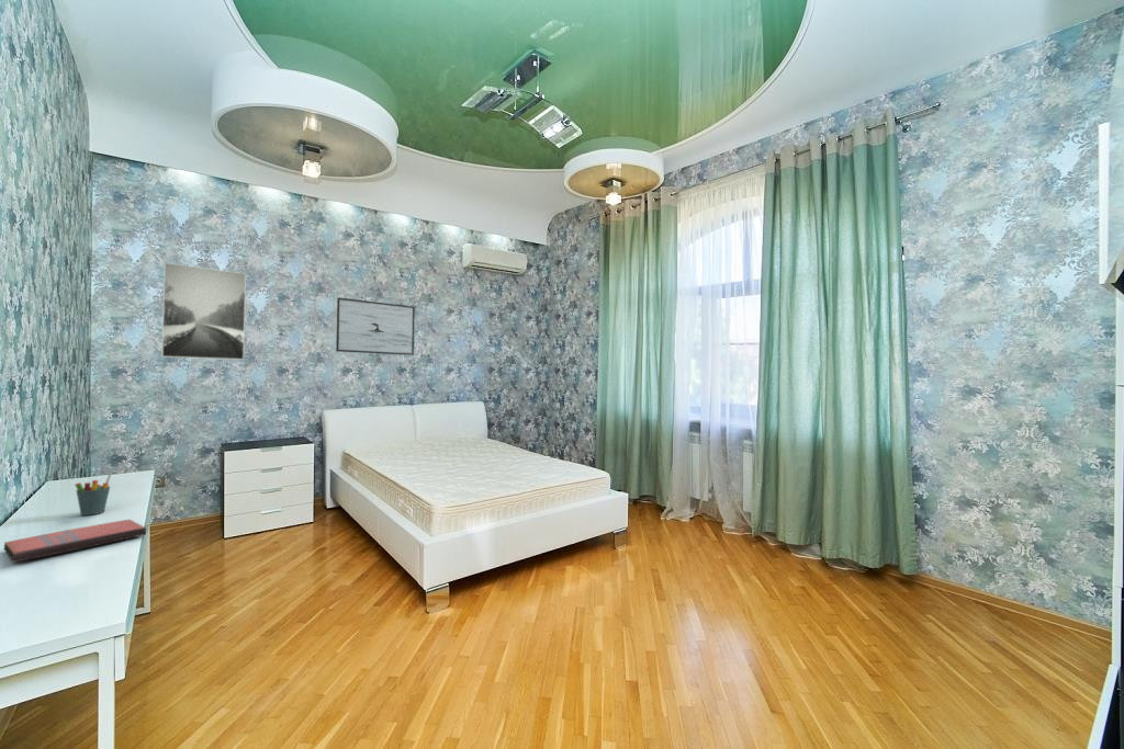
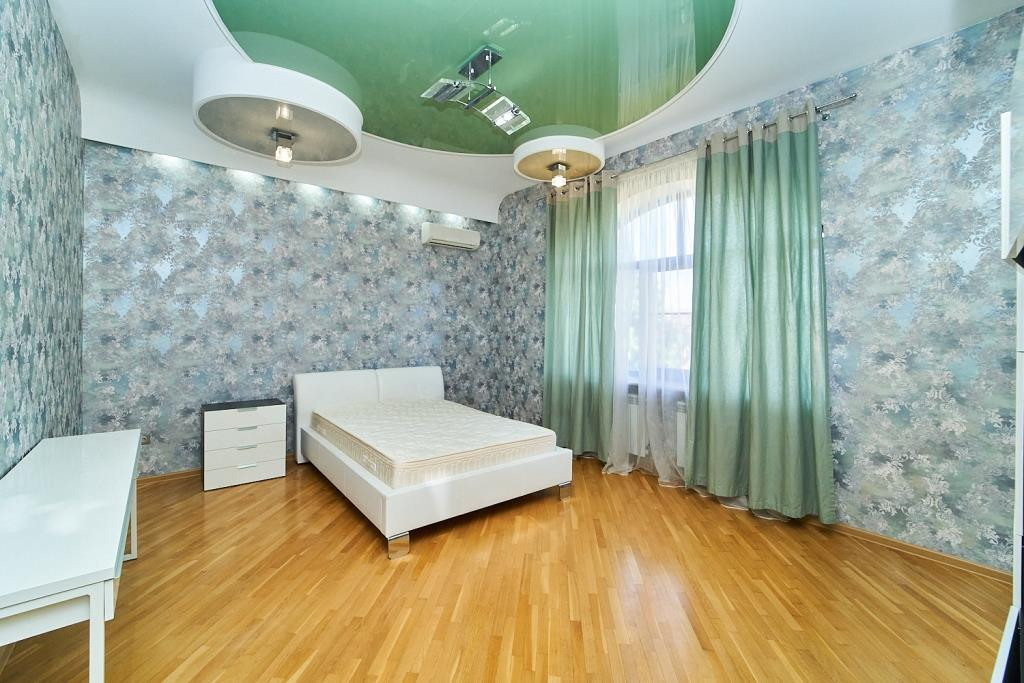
- pen holder (93, 493)
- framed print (376, 327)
- paperback book (77, 537)
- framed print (205, 313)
